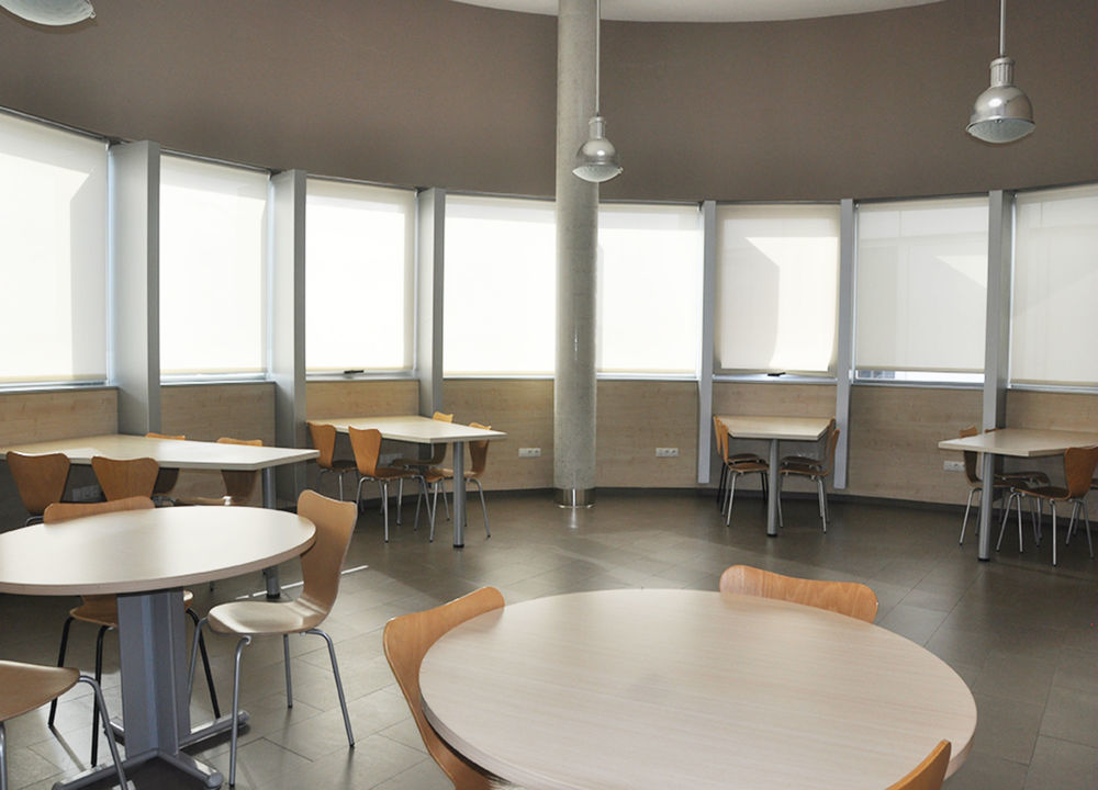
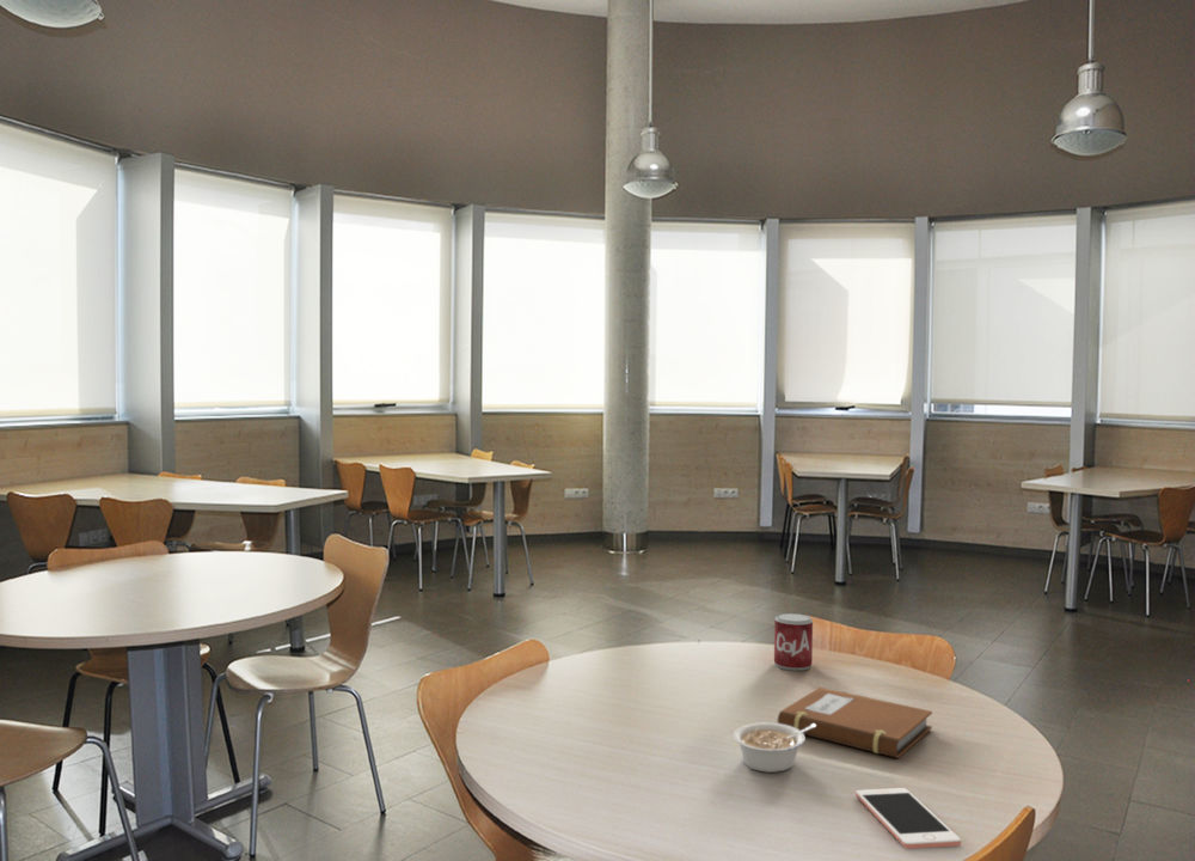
+ legume (770, 745)
+ cell phone (905, 816)
+ notebook (851, 720)
+ beverage can (792, 641)
